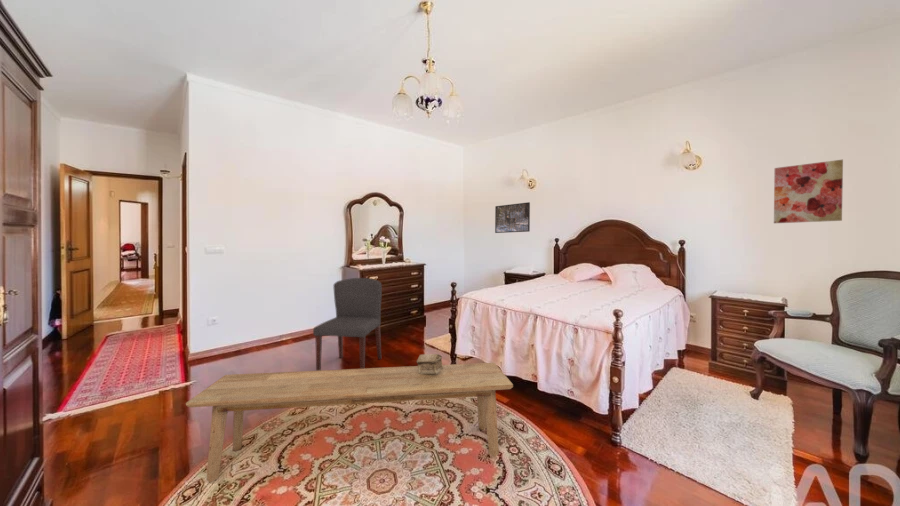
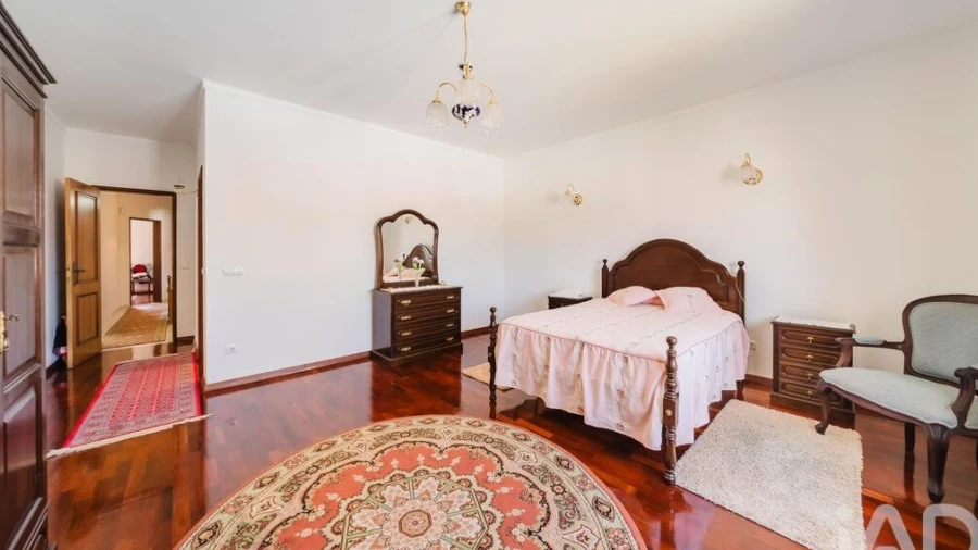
- bench (360, 403)
- chair (351, 323)
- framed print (511, 218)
- wall art (806, 193)
- decorative box (433, 362)
